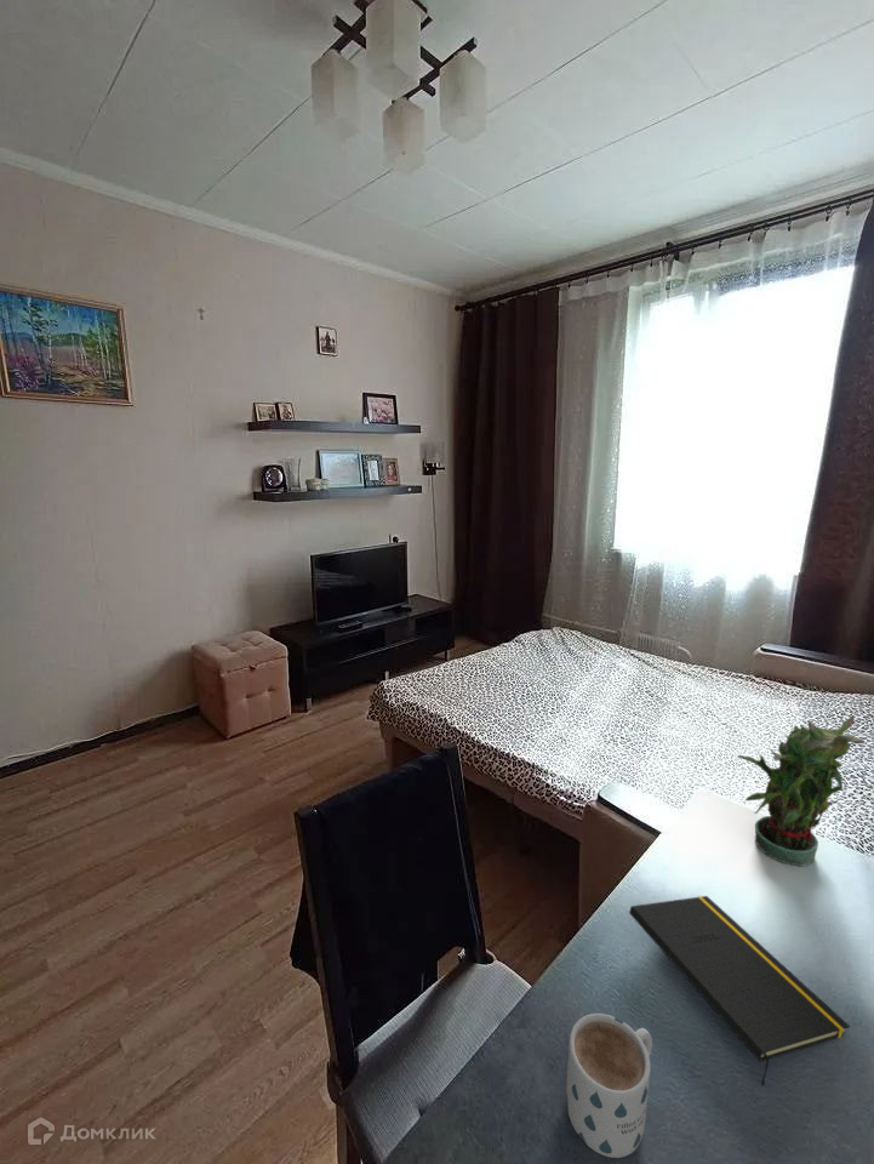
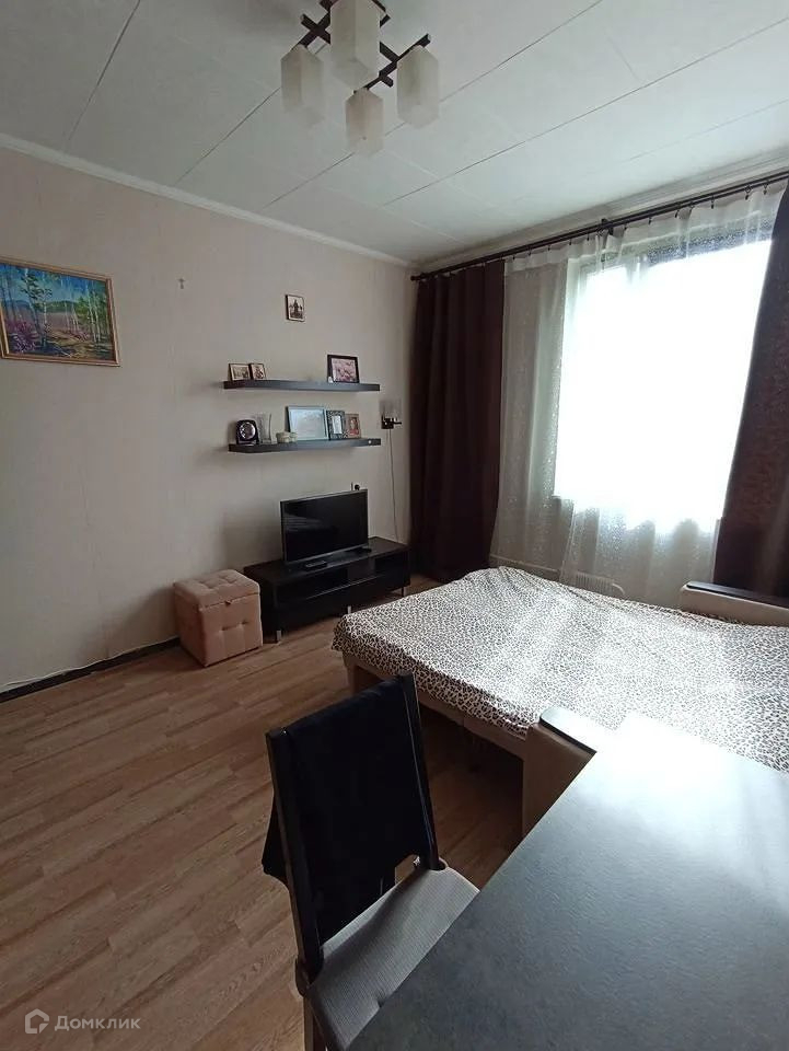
- mug (616, 1073)
- potted plant (801, 788)
- notepad (727, 964)
